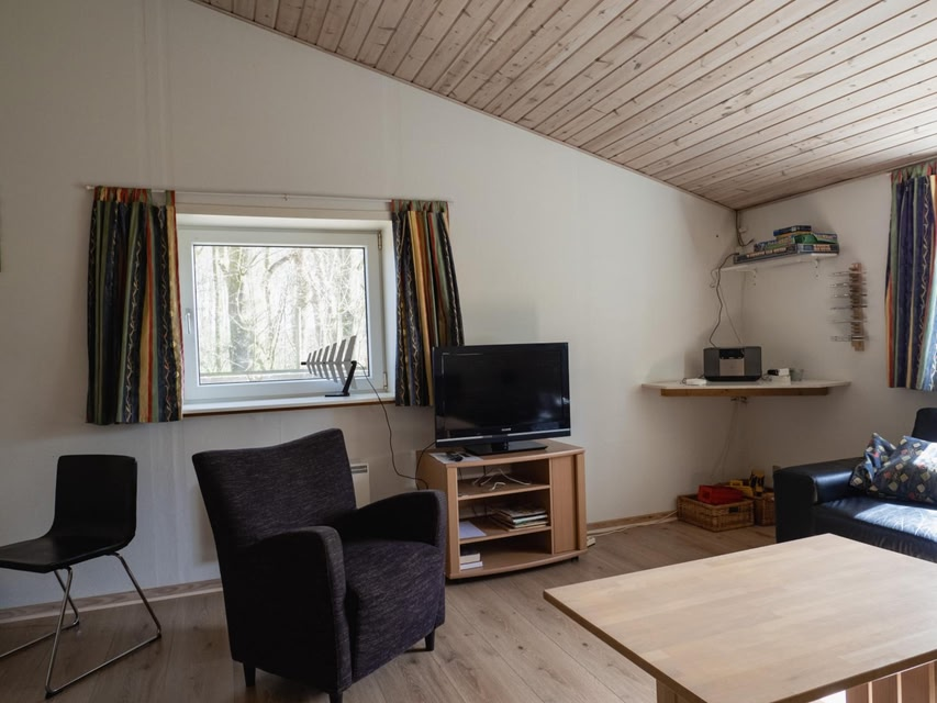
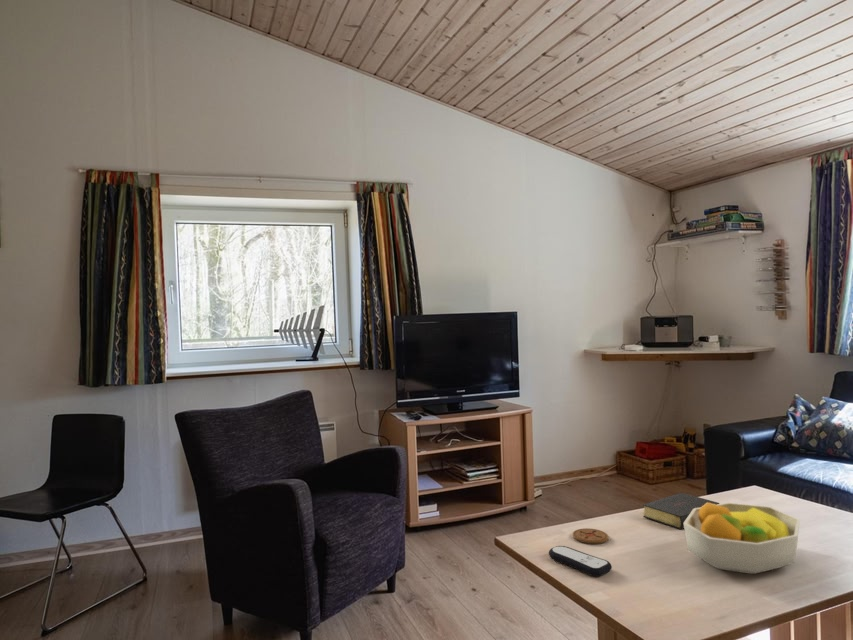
+ coaster (590, 535)
+ remote control (578, 559)
+ bible (686, 508)
+ fruit bowl (742, 530)
